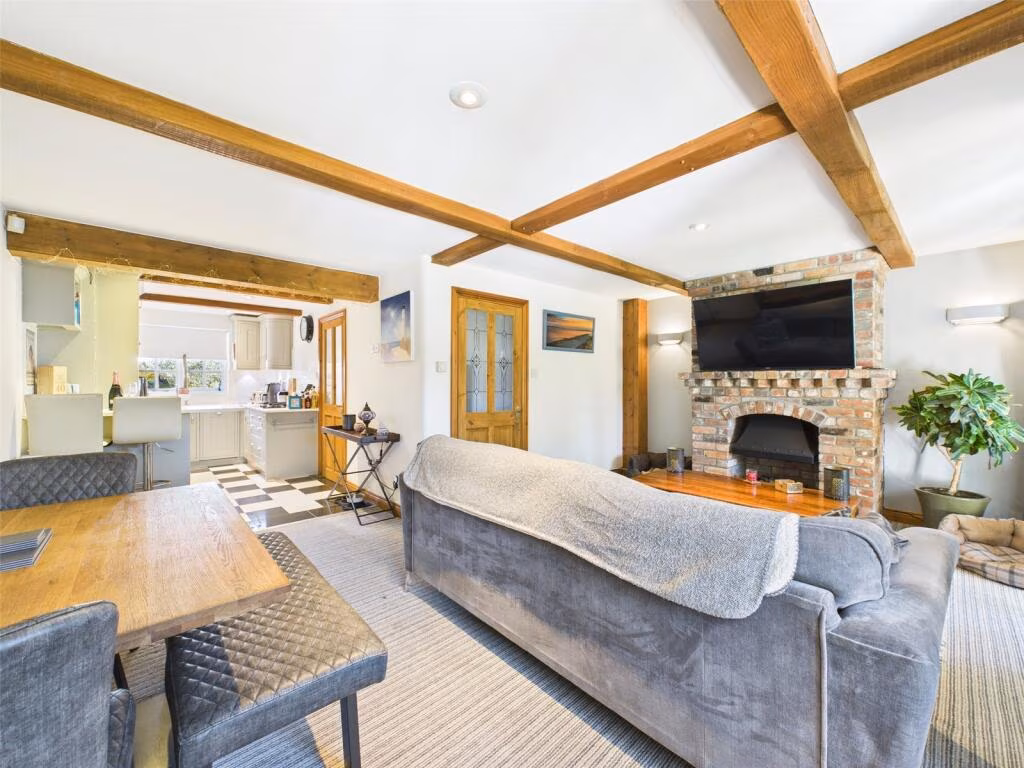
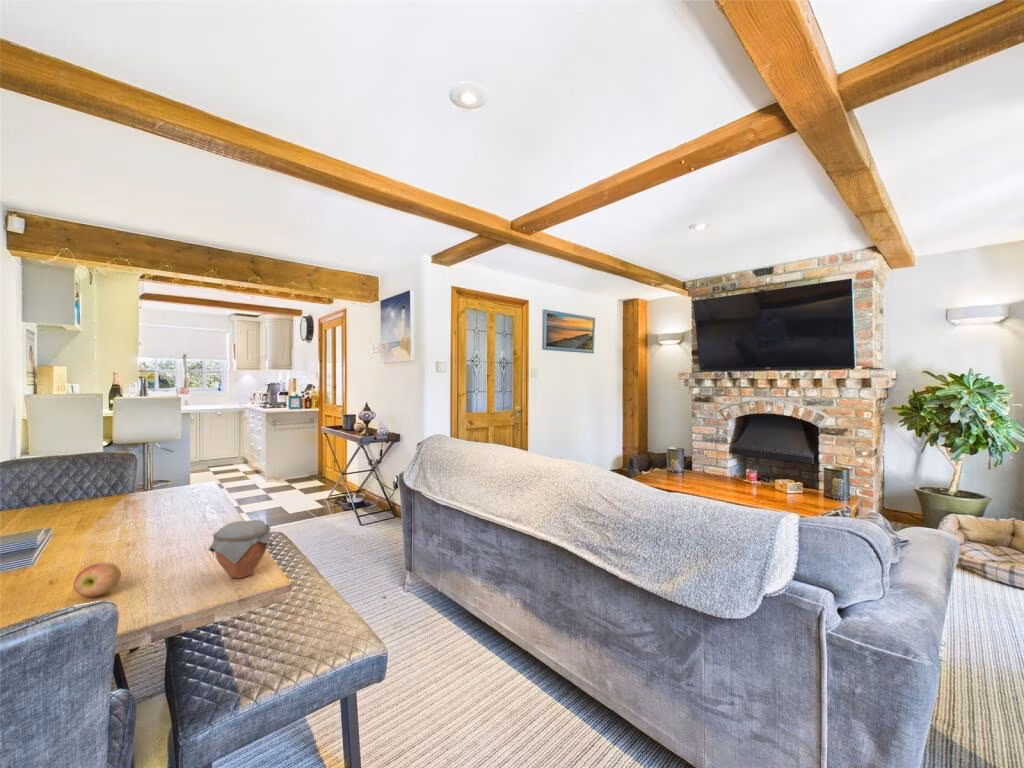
+ apple (97, 579)
+ jar (241, 549)
